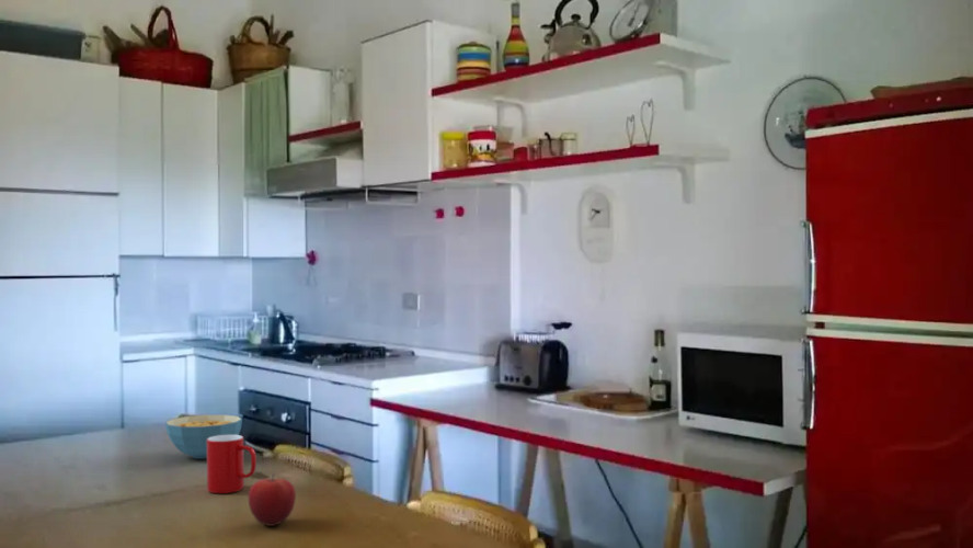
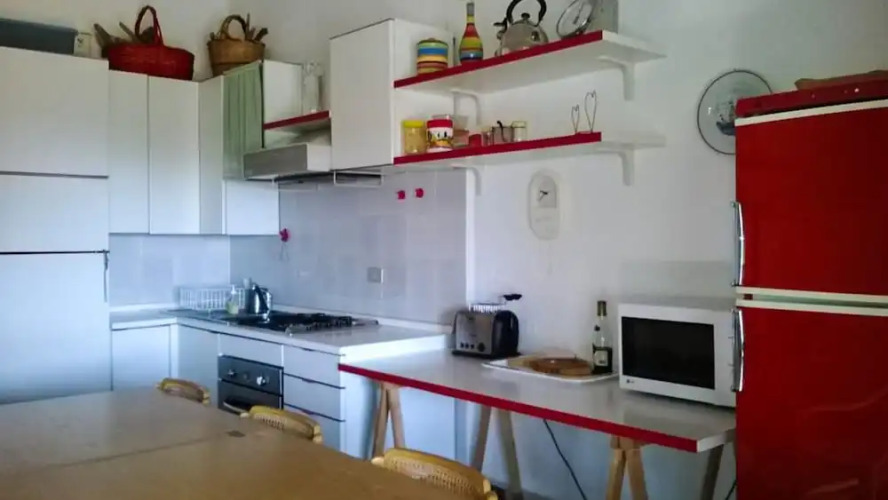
- cup (230, 464)
- cereal bowl (204, 438)
- fruit (272, 499)
